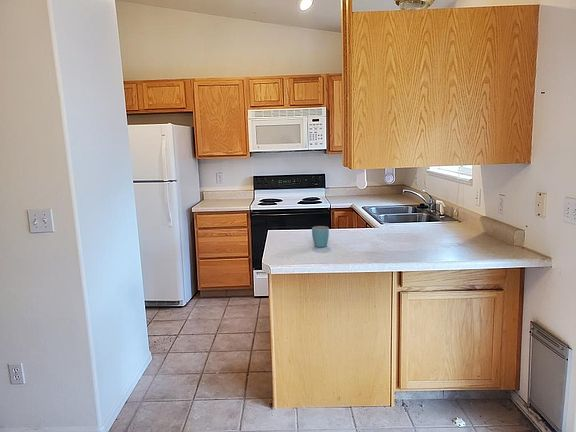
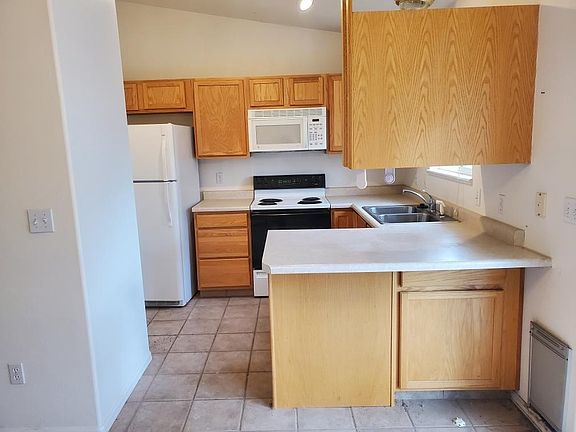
- mug (319, 236)
